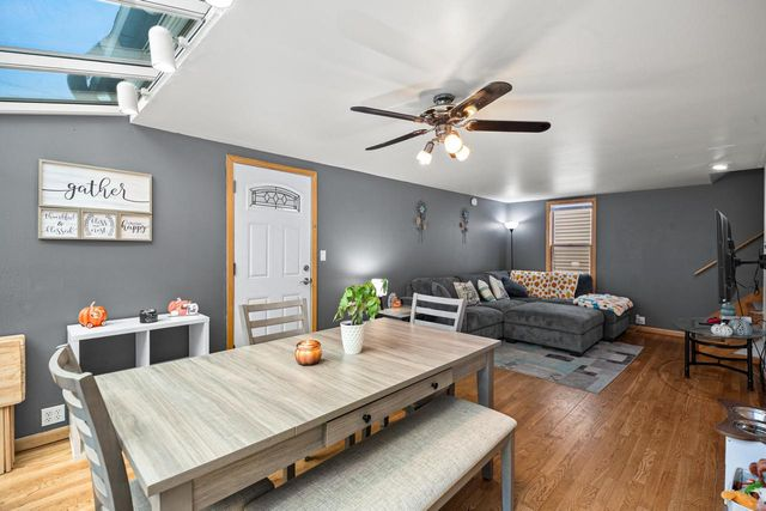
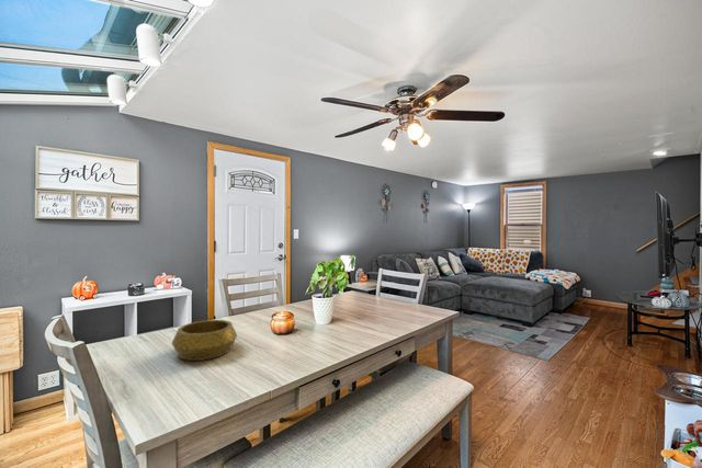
+ decorative bowl (205, 339)
